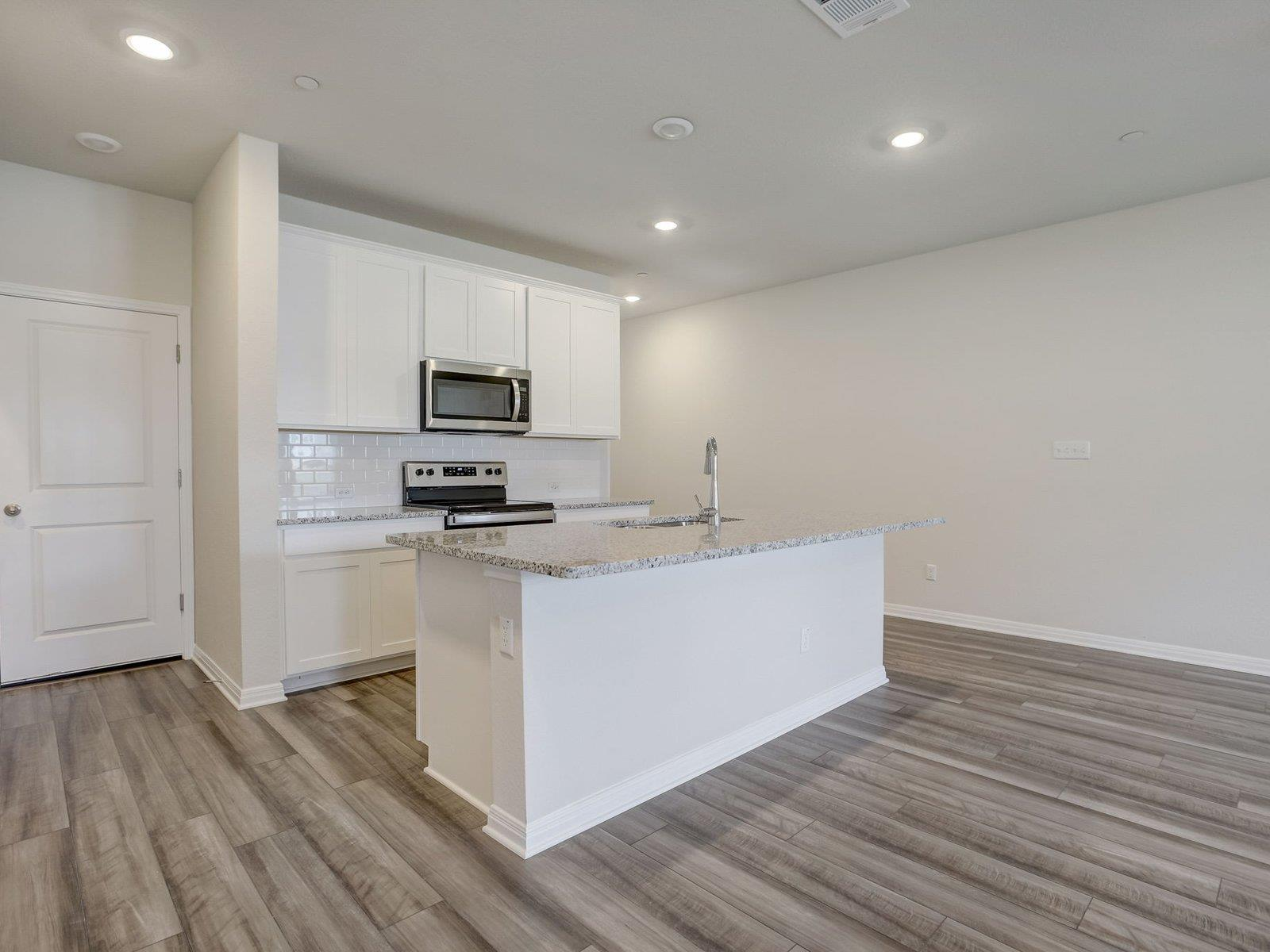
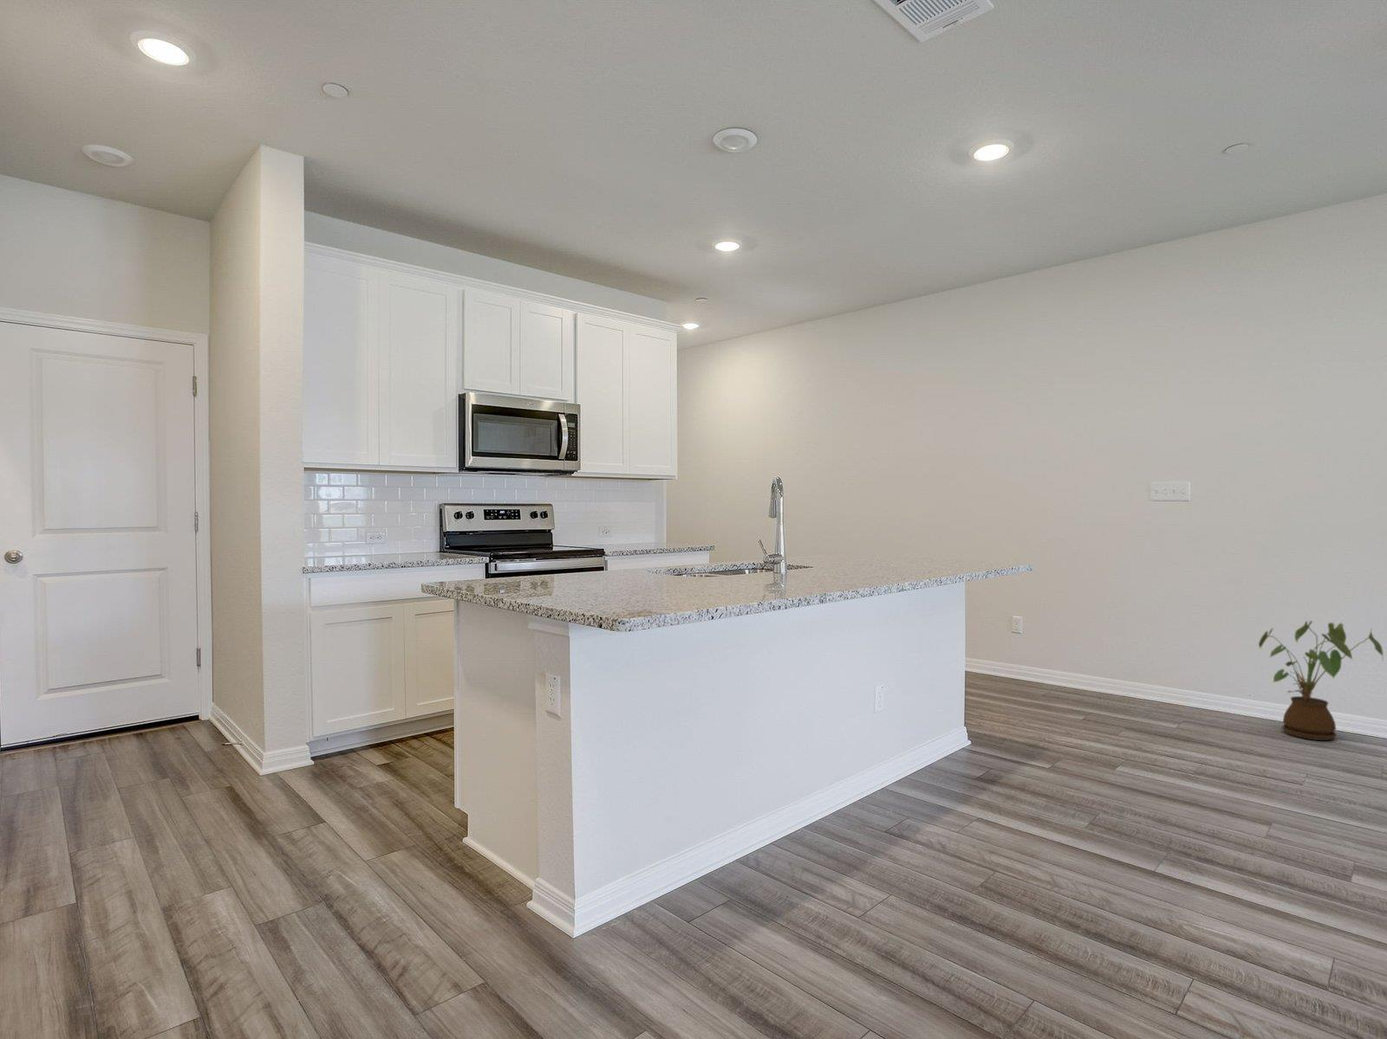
+ house plant (1317, 681)
